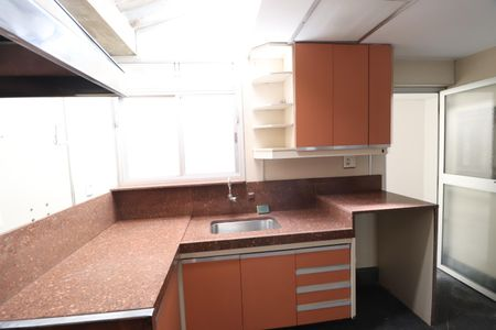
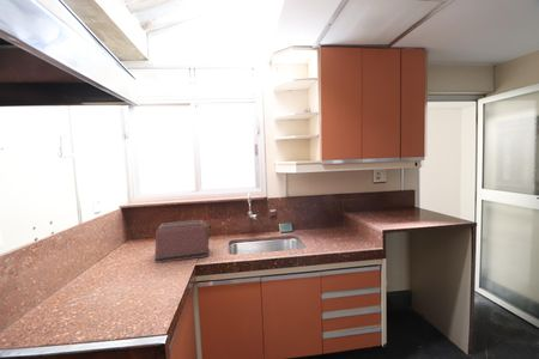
+ toaster (183, 238)
